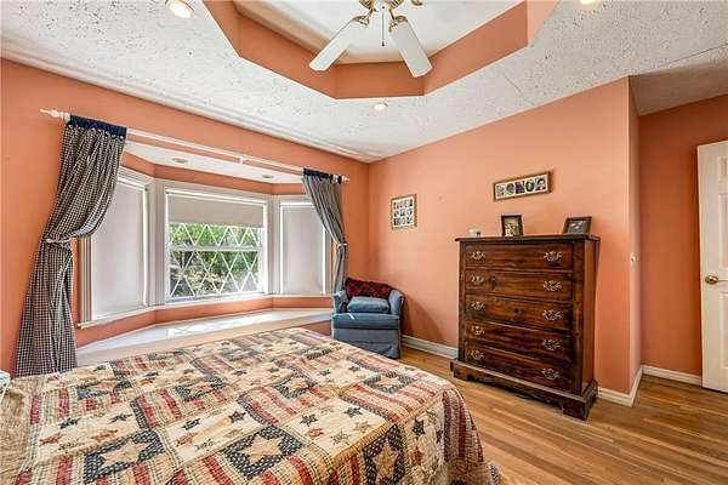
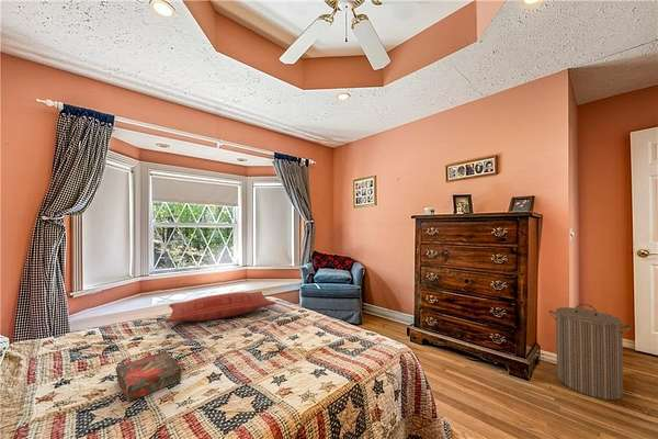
+ pillow (222, 305)
+ laundry hamper (587, 344)
+ book (148, 373)
